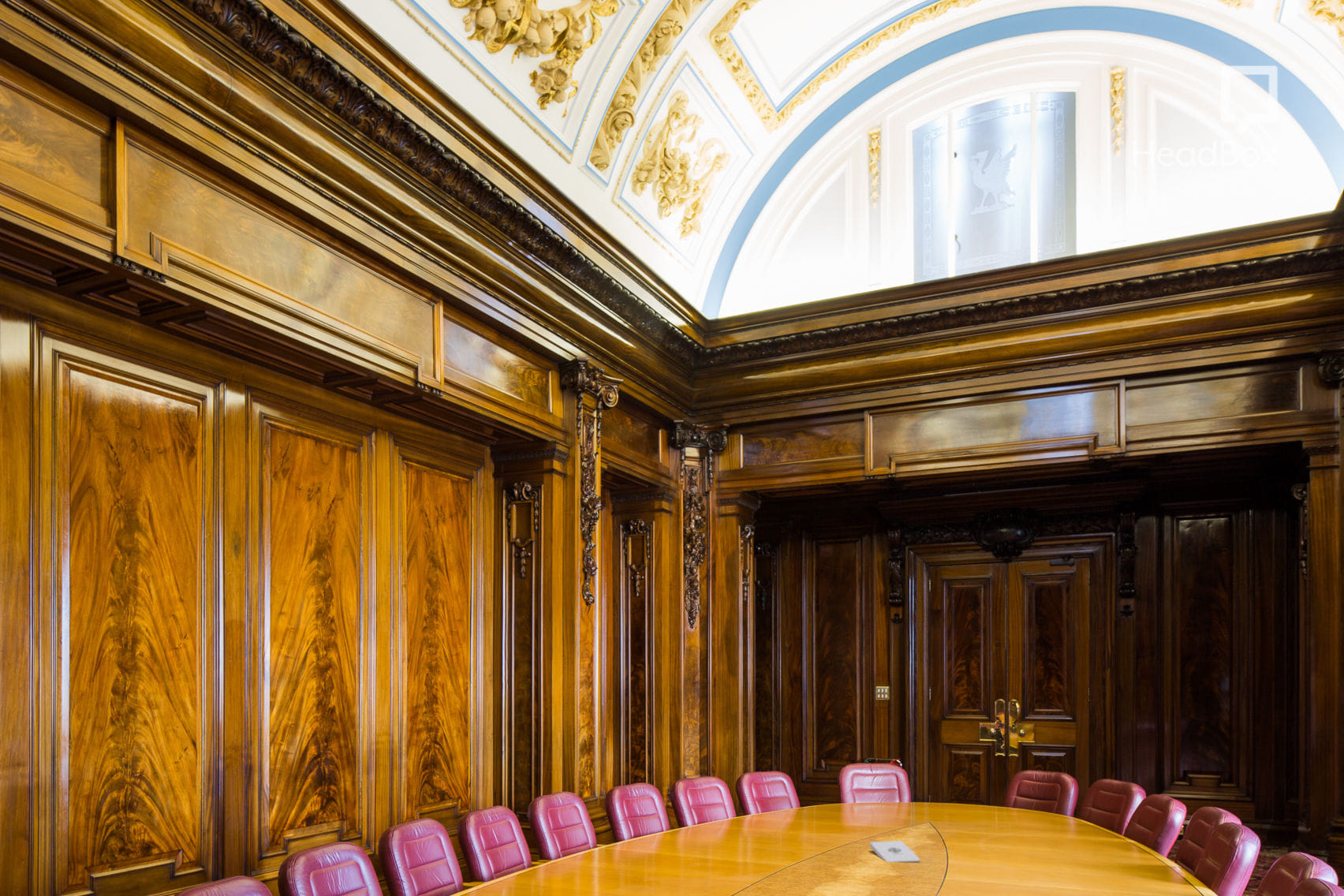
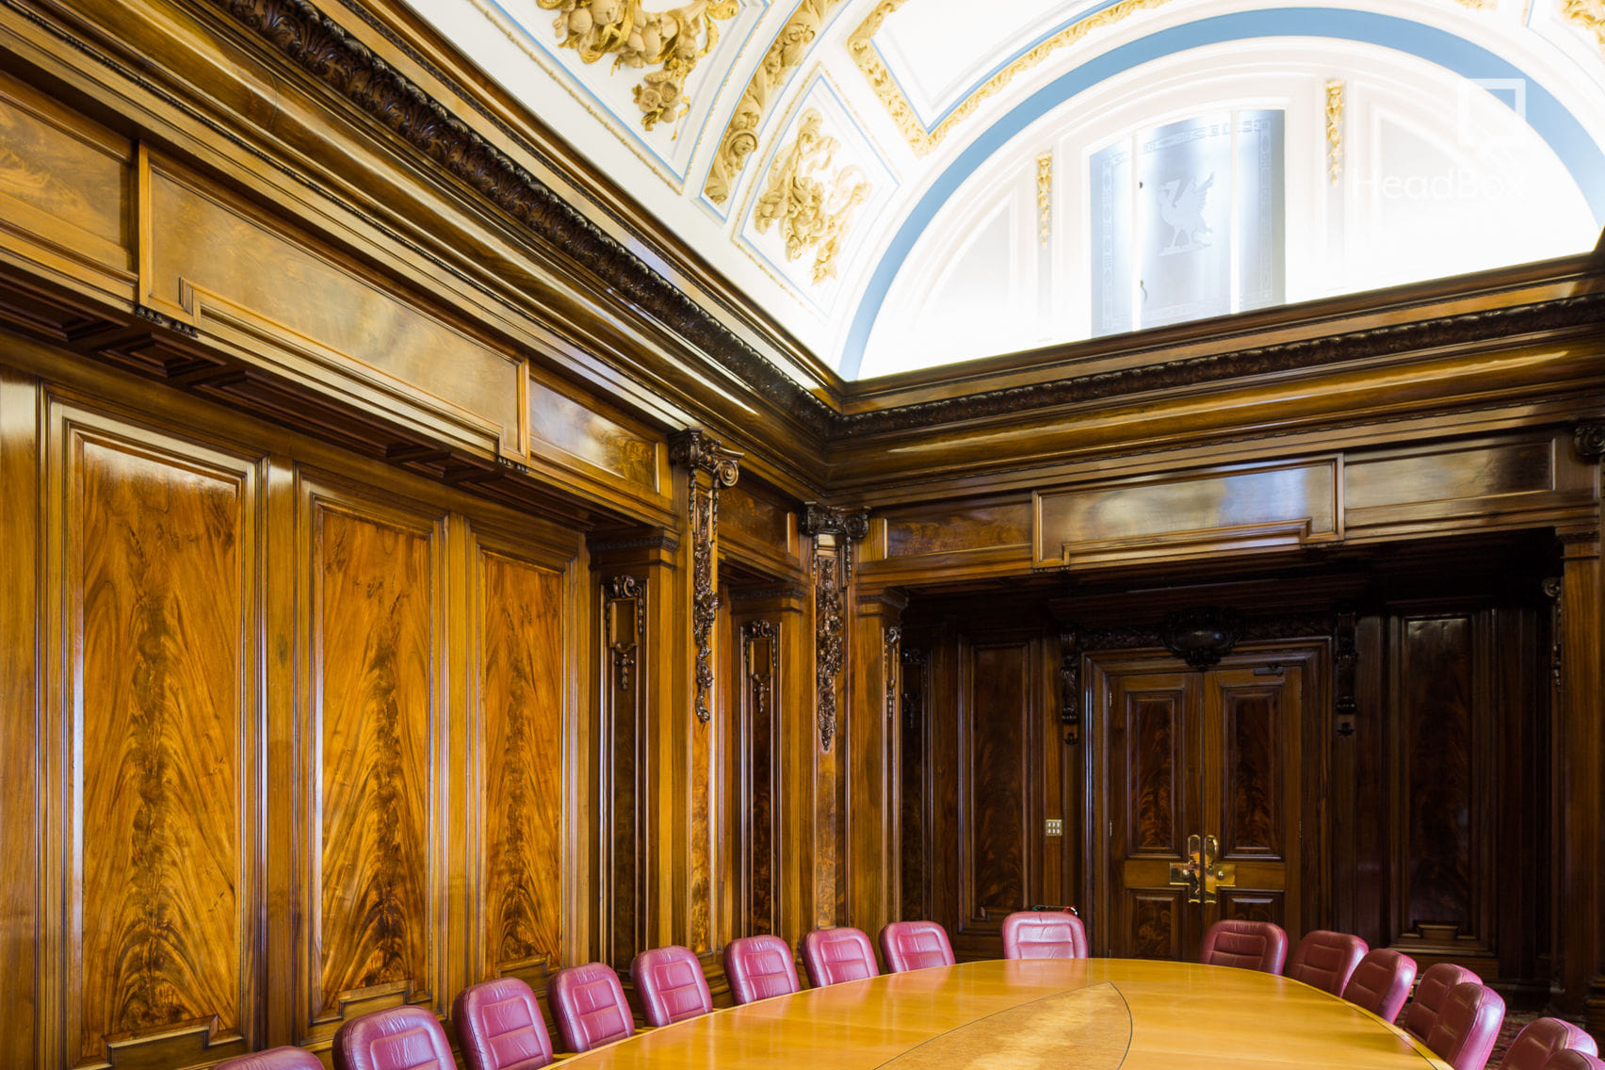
- notepad (894, 853)
